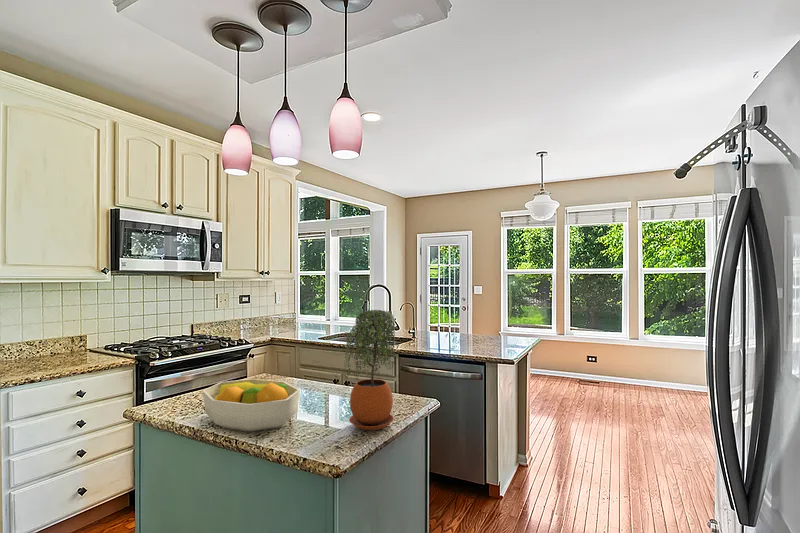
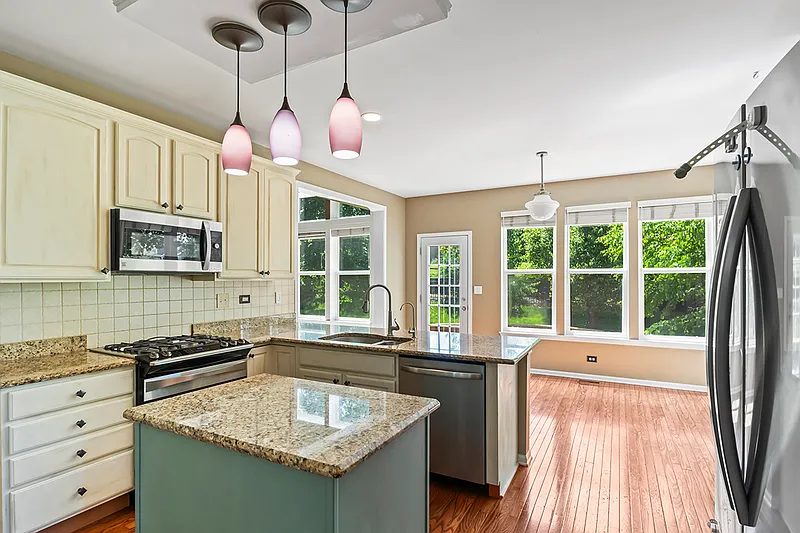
- fruit bowl (251, 398)
- potted plant (370, 367)
